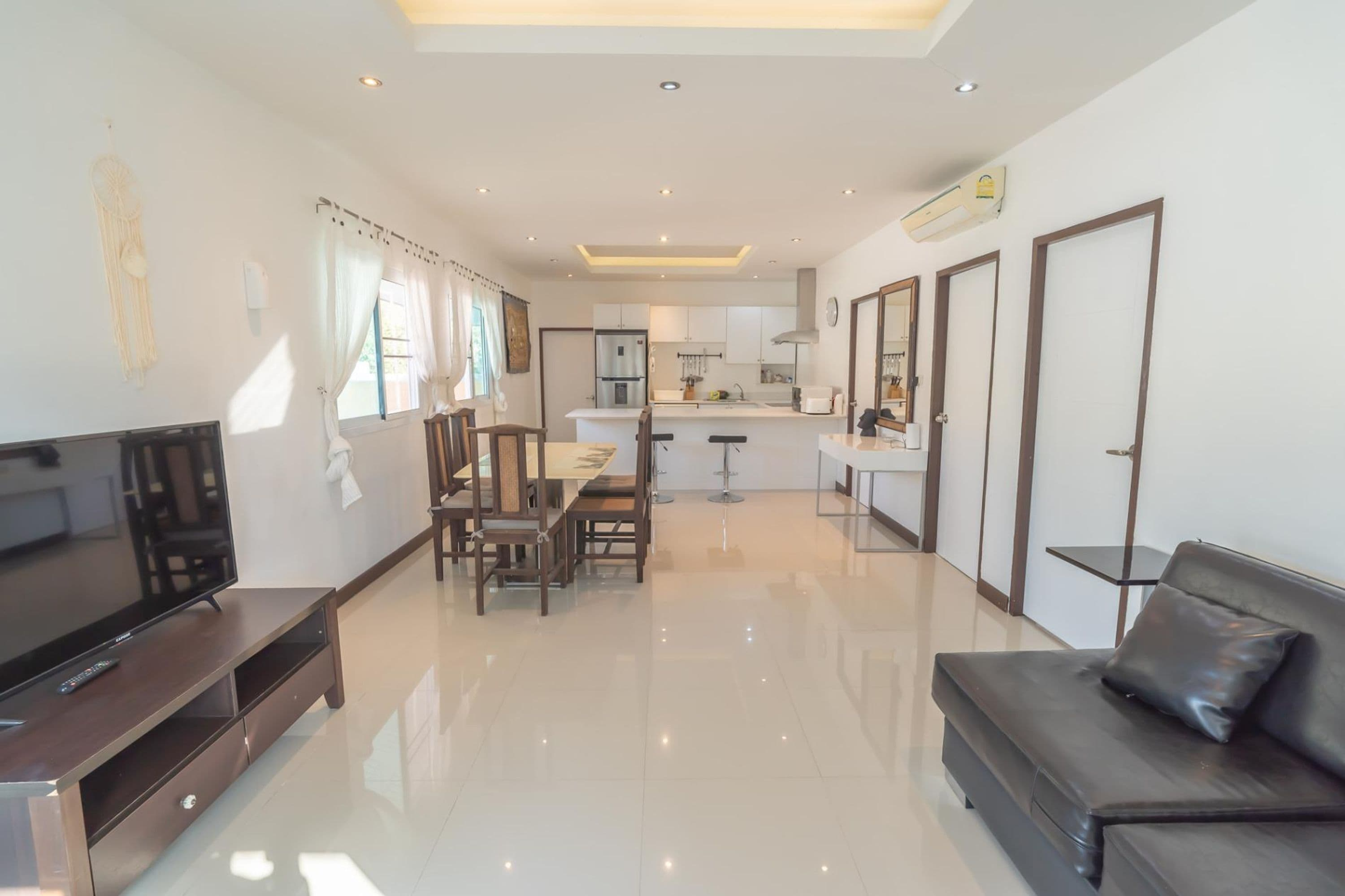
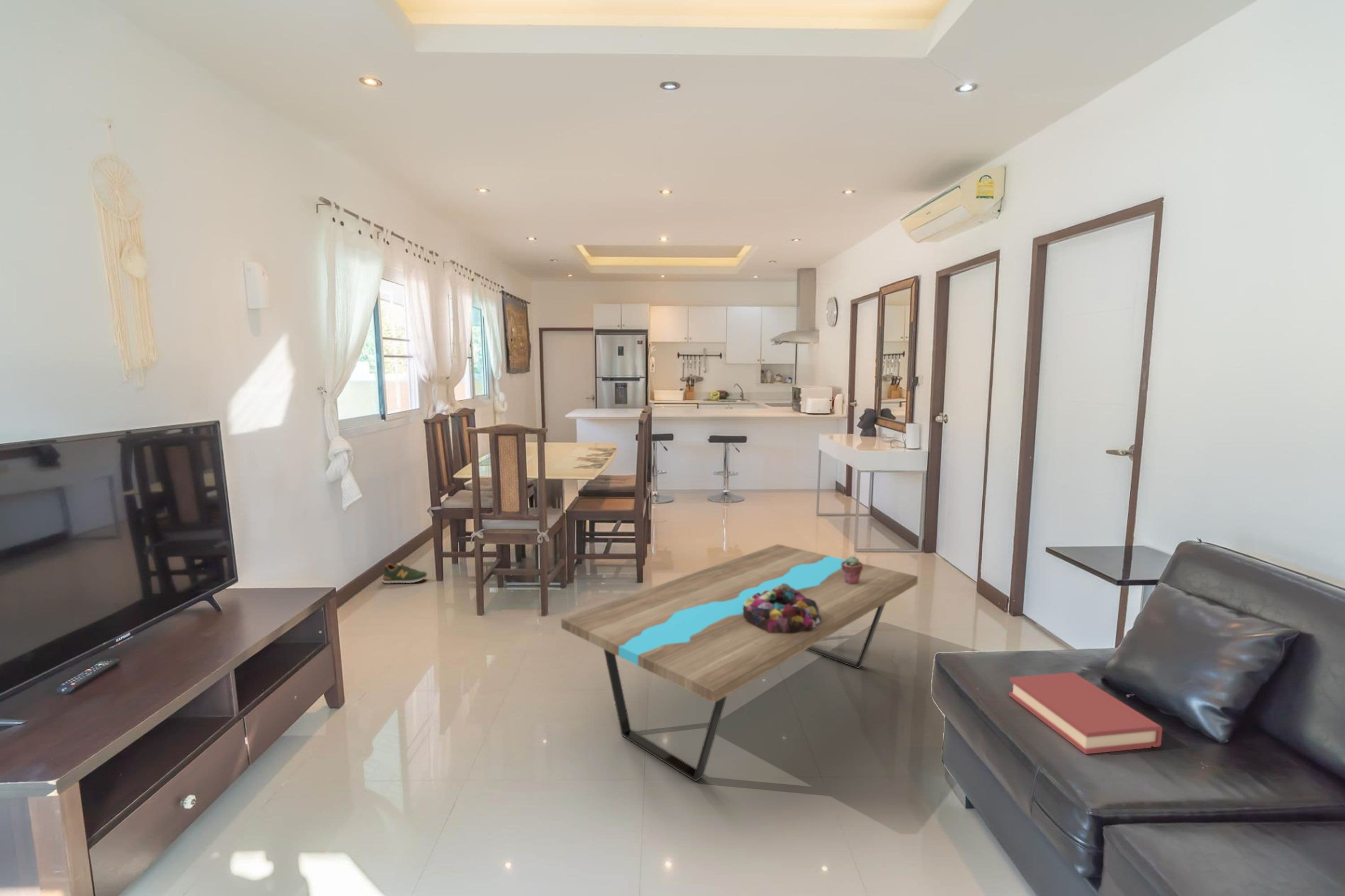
+ potted succulent (852, 568)
+ shoe (404, 572)
+ coffee table (755, 646)
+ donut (781, 604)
+ hardback book (1080, 709)
